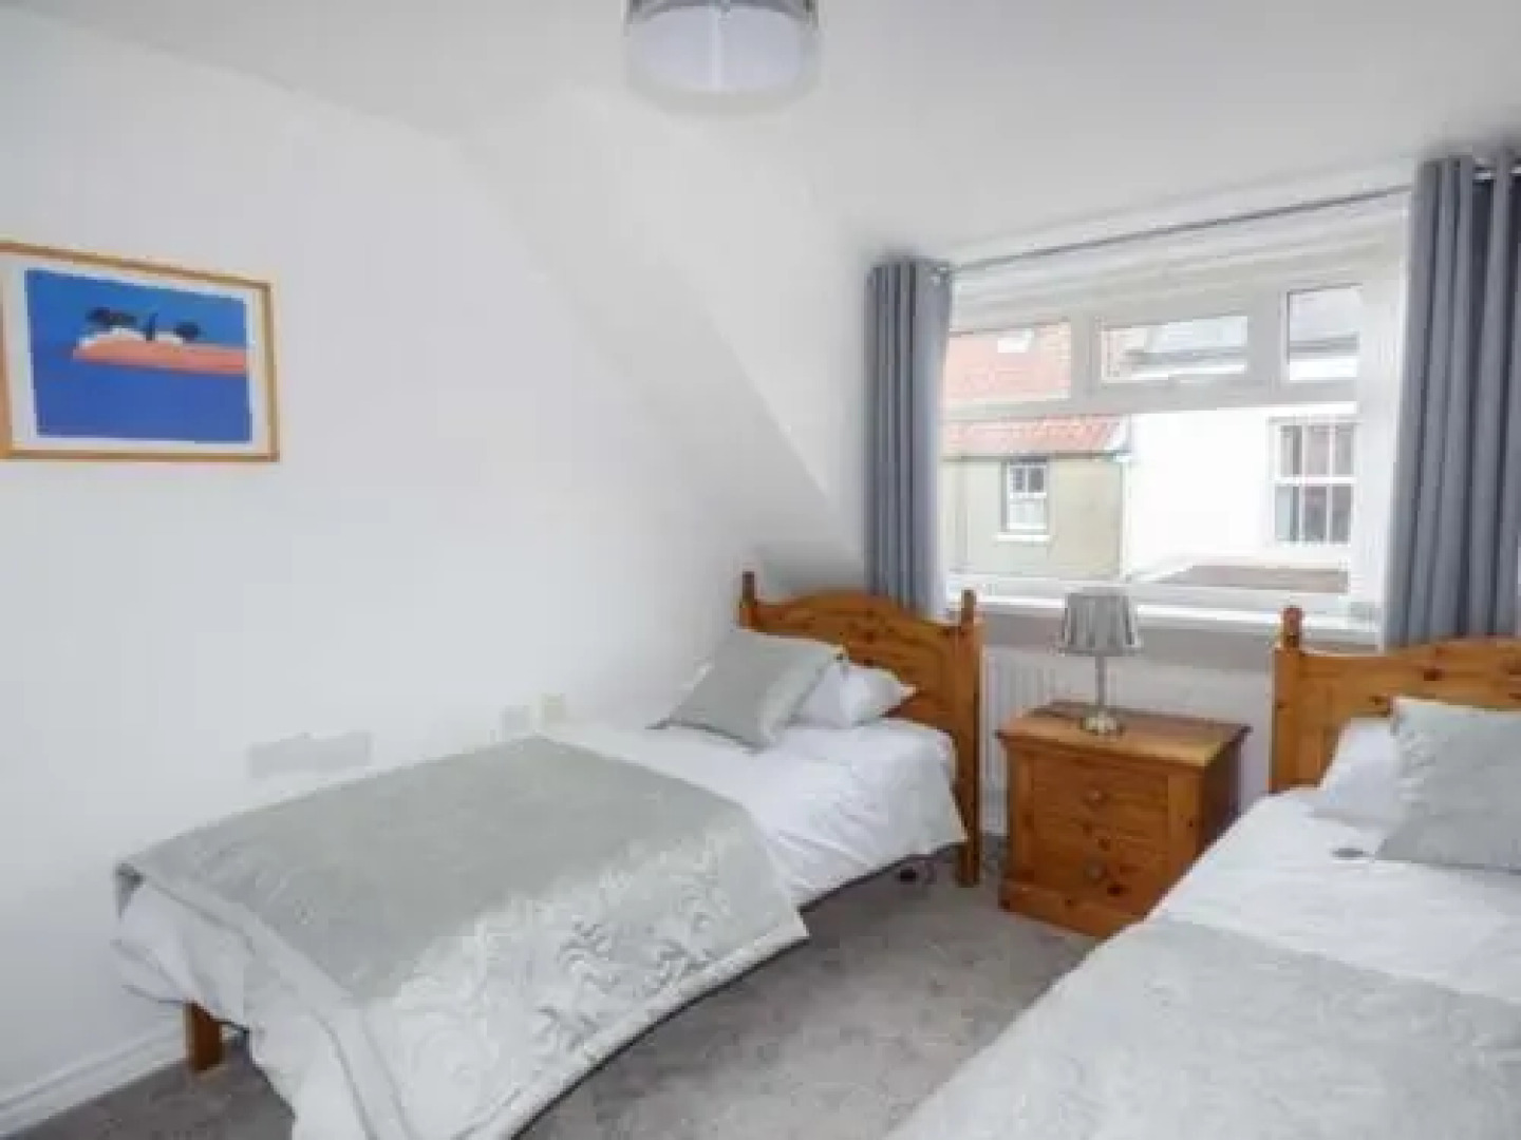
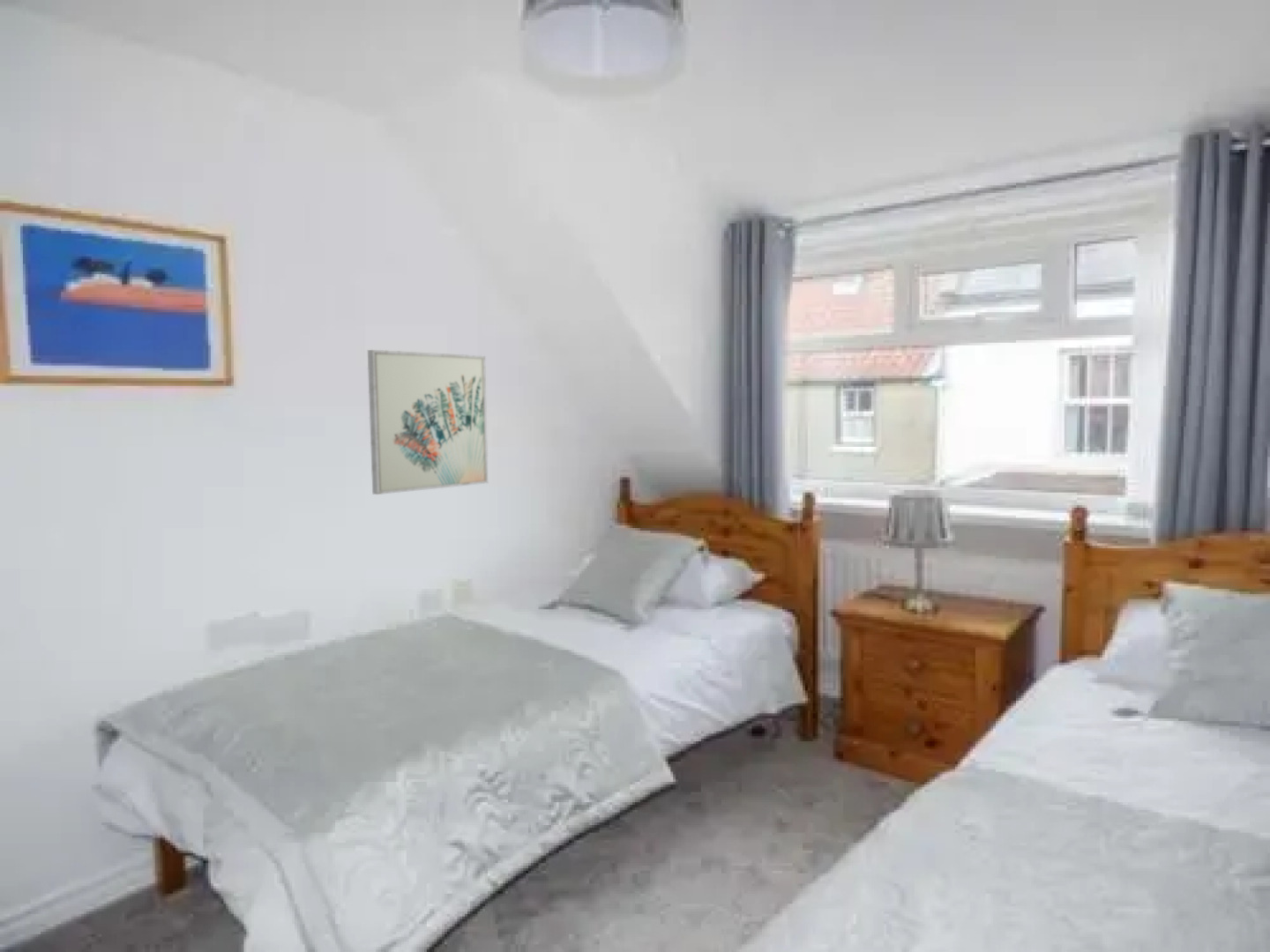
+ wall art (431, 420)
